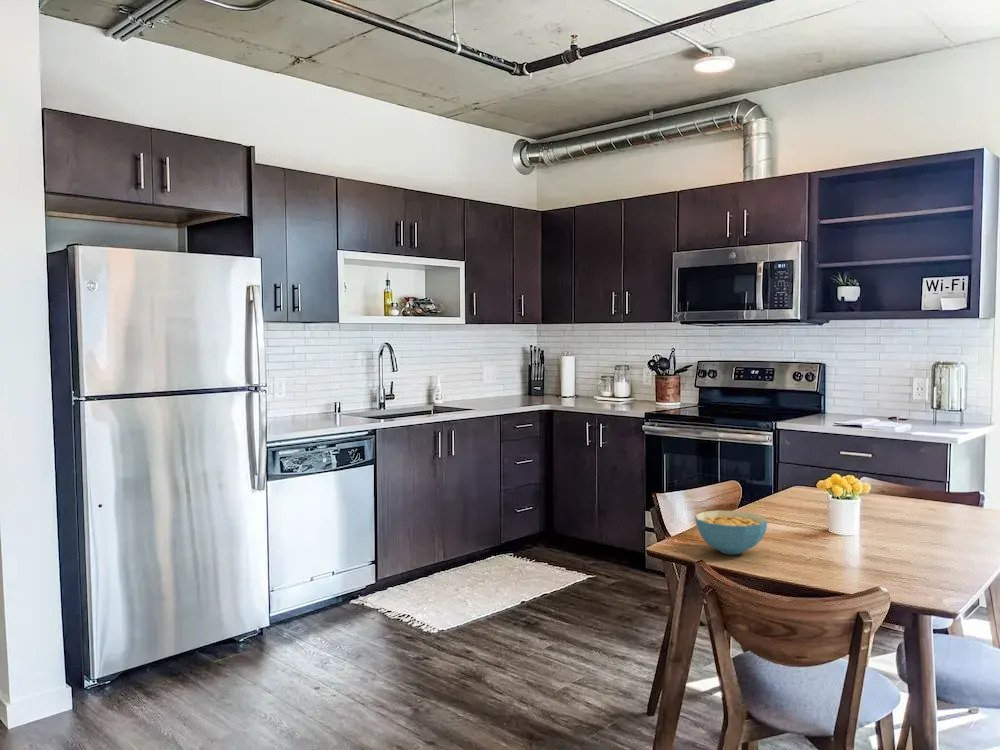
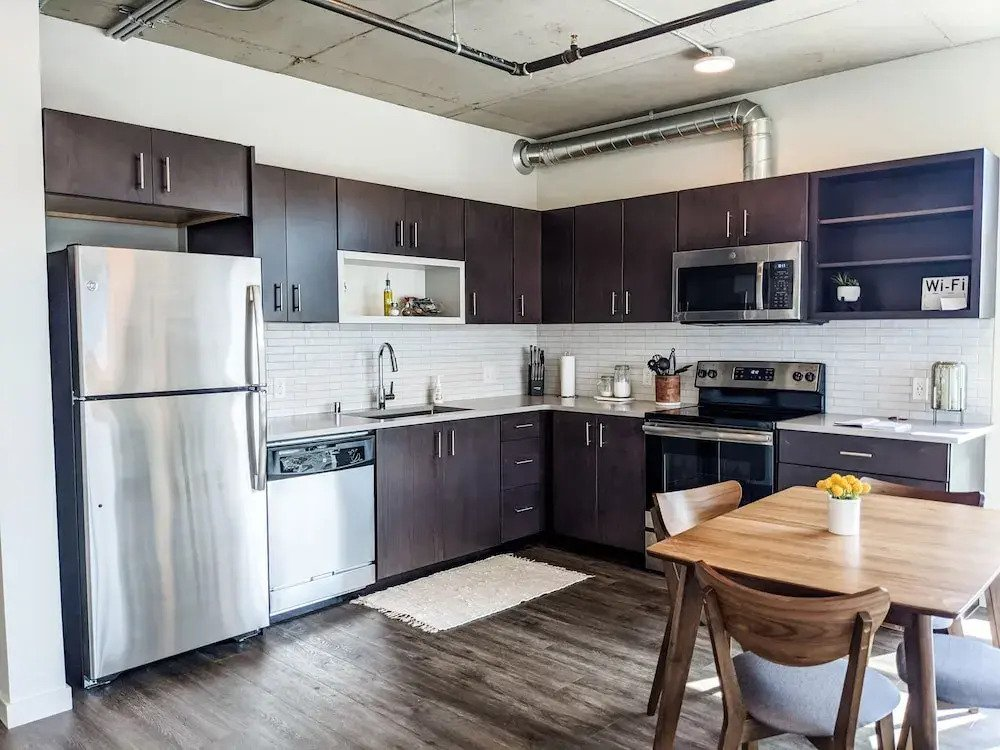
- cereal bowl (730, 534)
